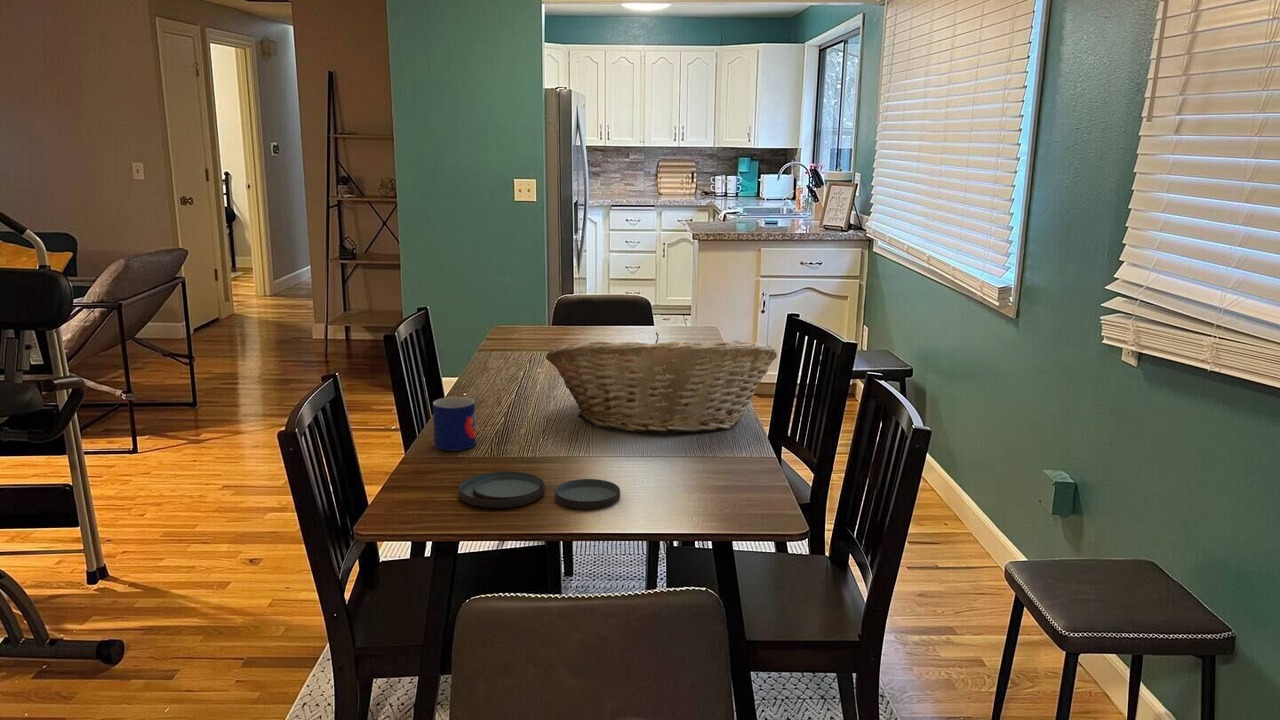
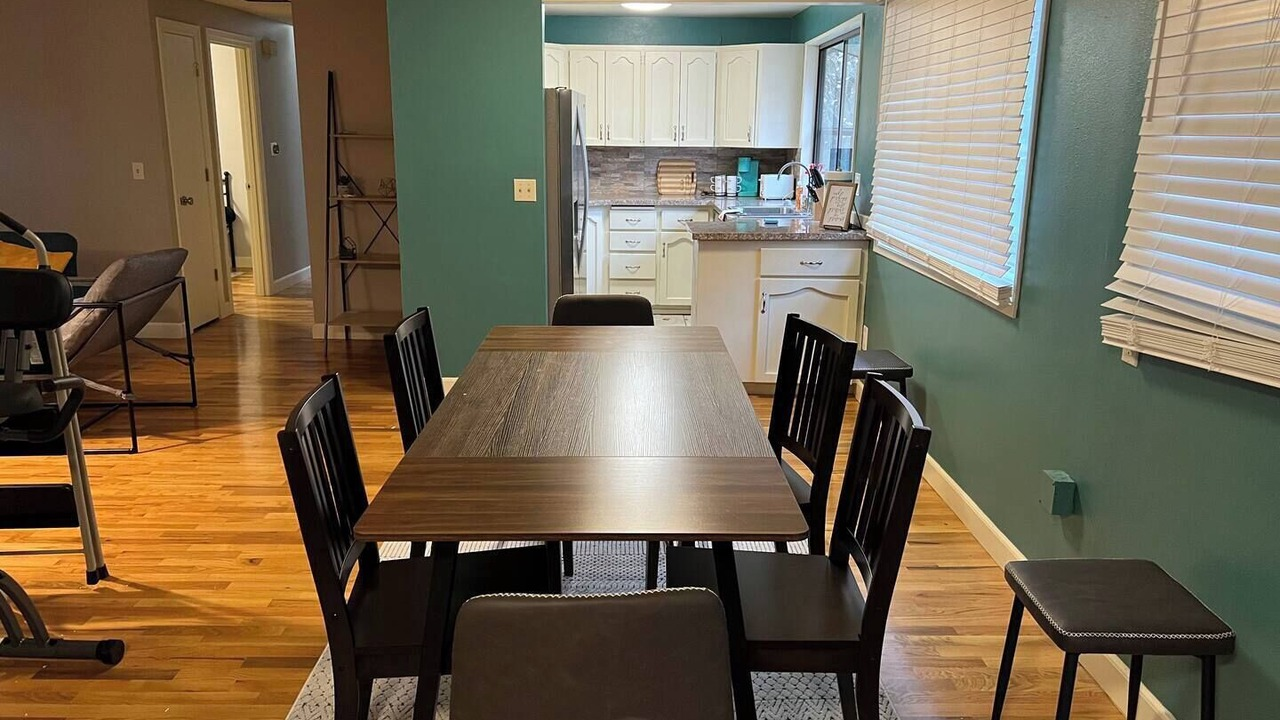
- mug (457, 420)
- plate (539, 489)
- fruit basket (661, 373)
